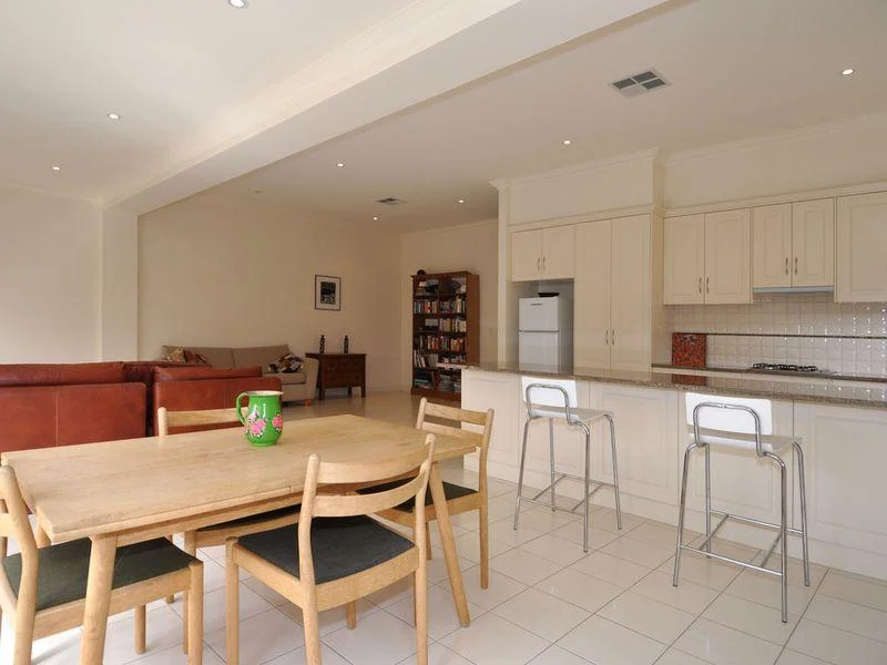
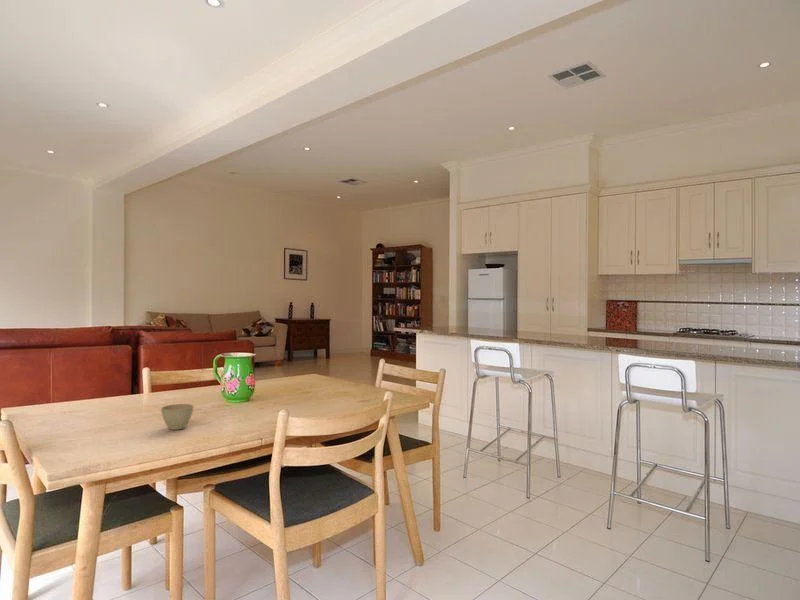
+ flower pot (177, 417)
